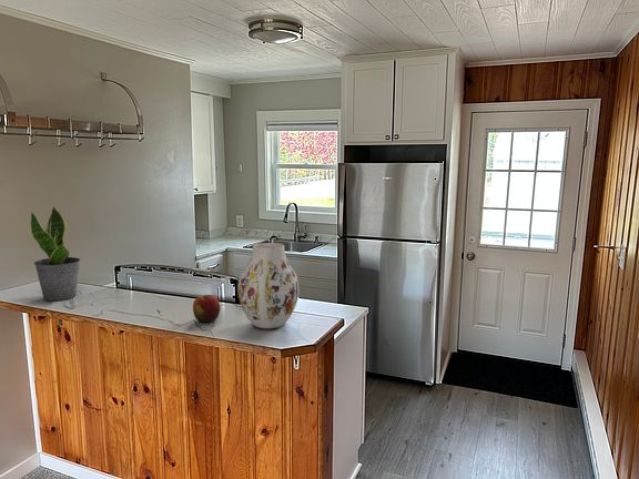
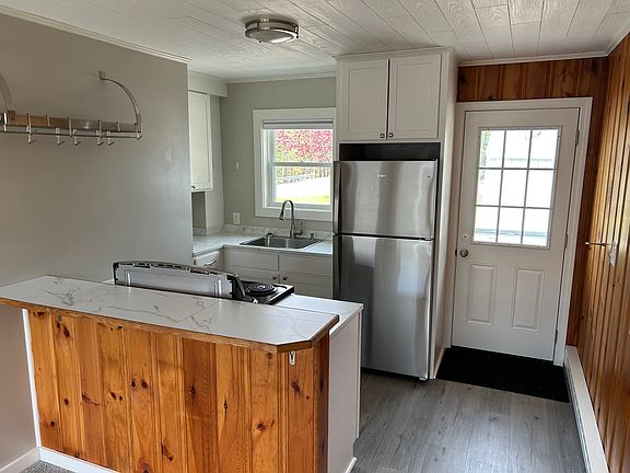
- potted plant (57, 253)
- vase (268, 285)
- apple (206, 308)
